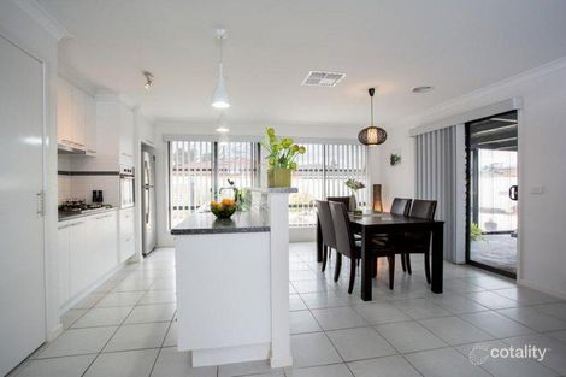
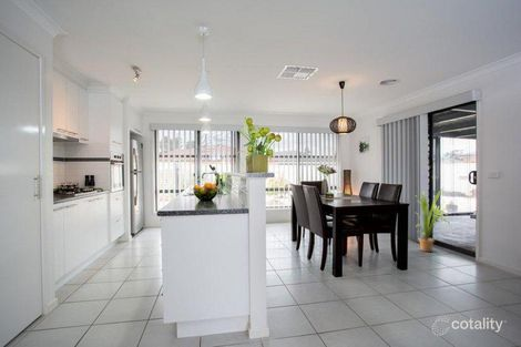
+ house plant (428, 218)
